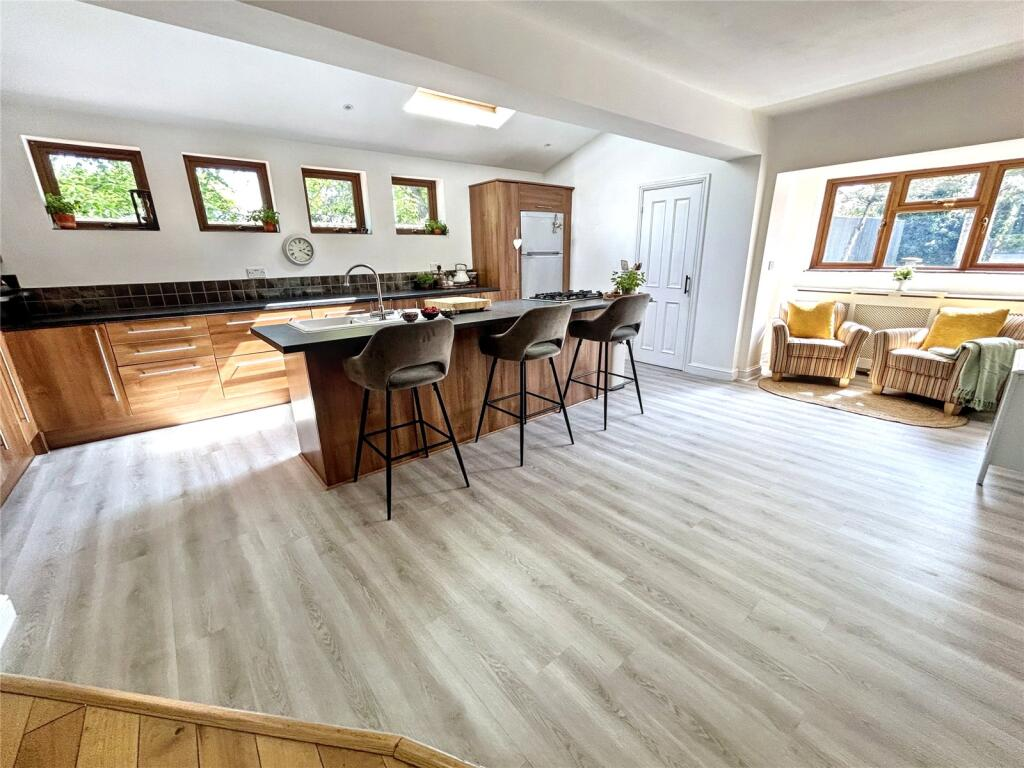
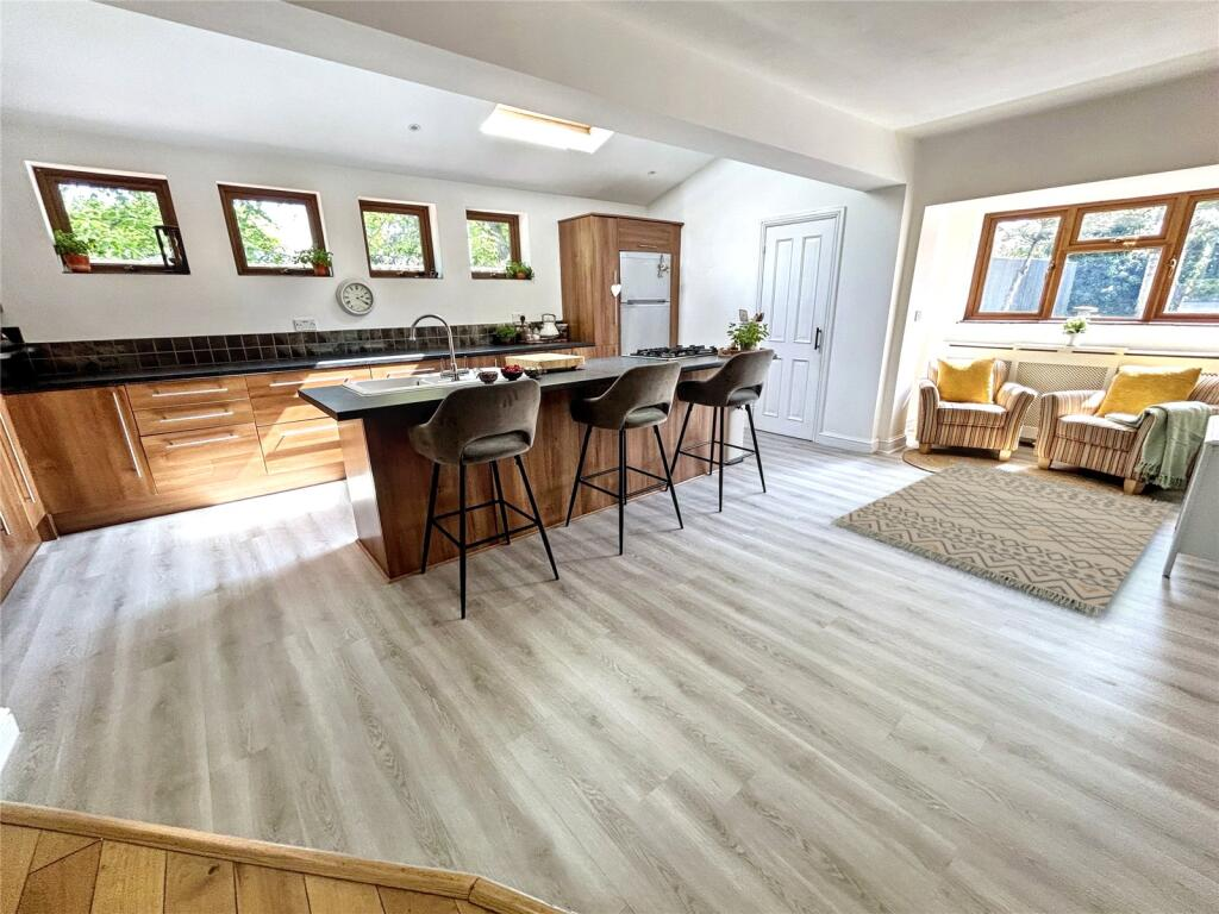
+ rug (1006, 513)
